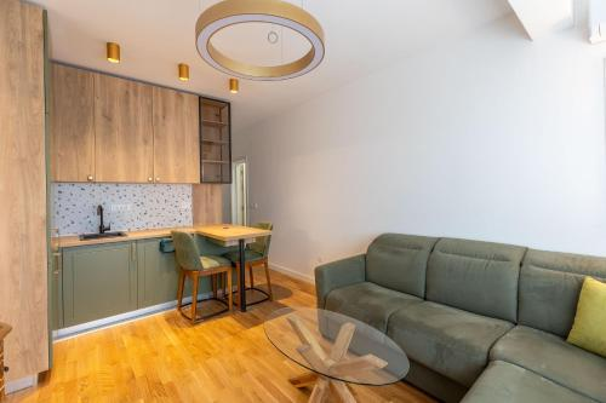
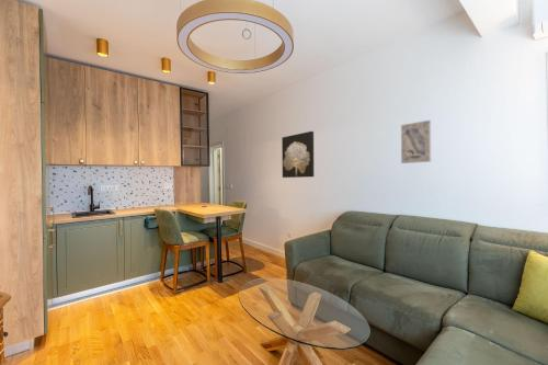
+ wall art (415, 142)
+ wall art (297, 156)
